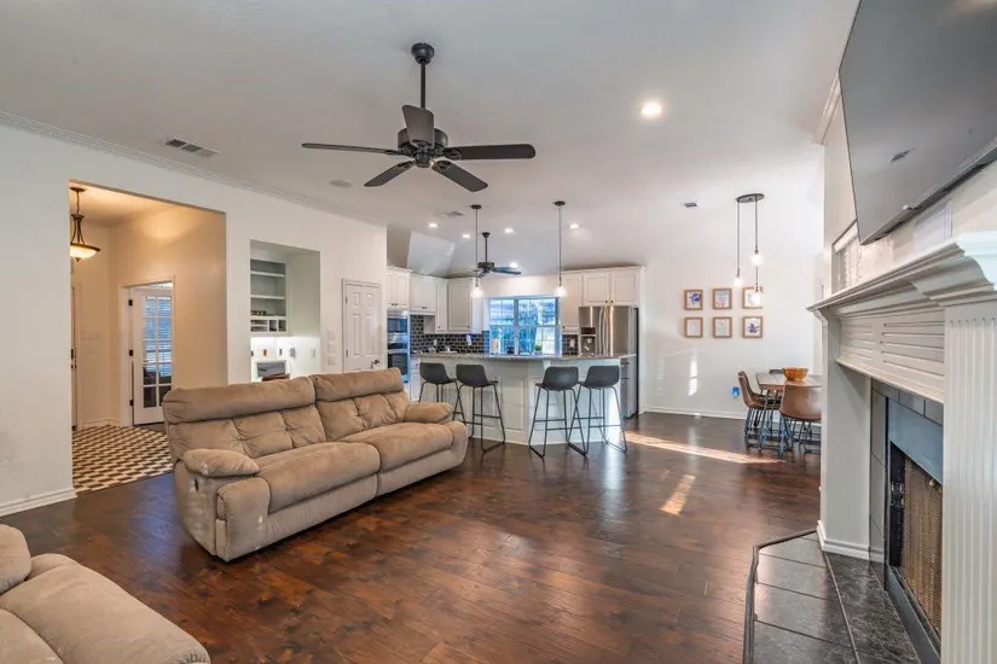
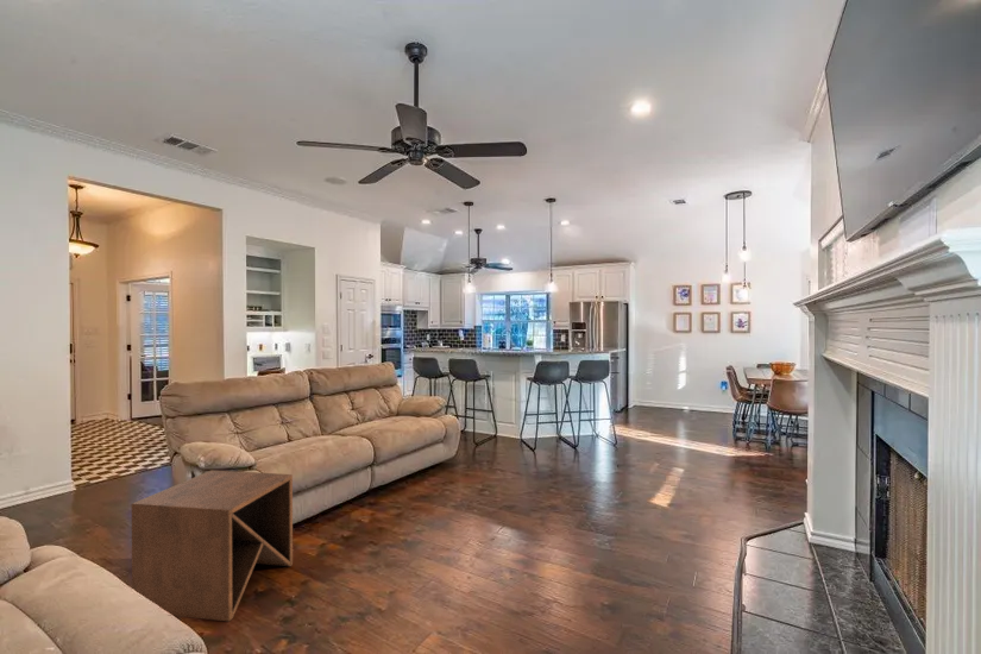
+ side table (219, 536)
